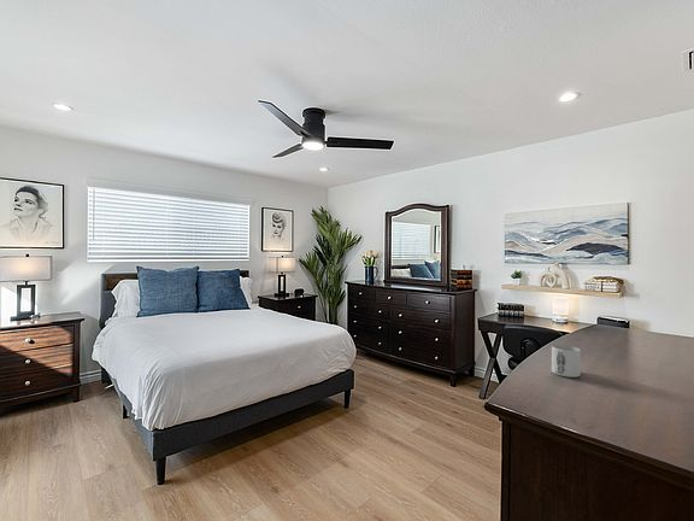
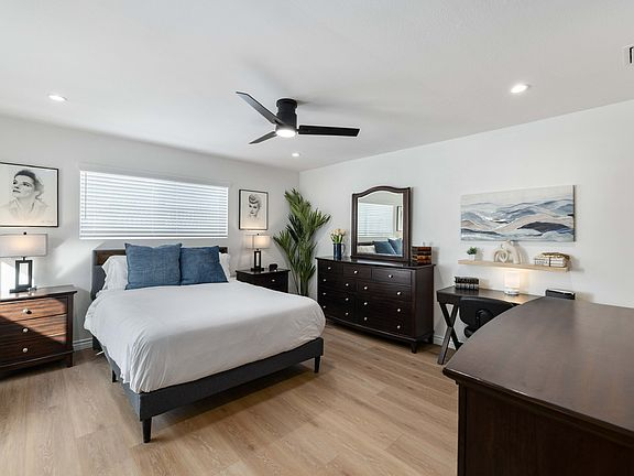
- mug (566, 359)
